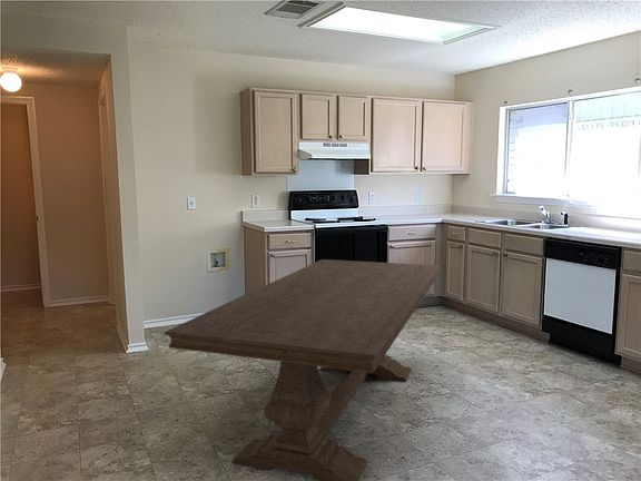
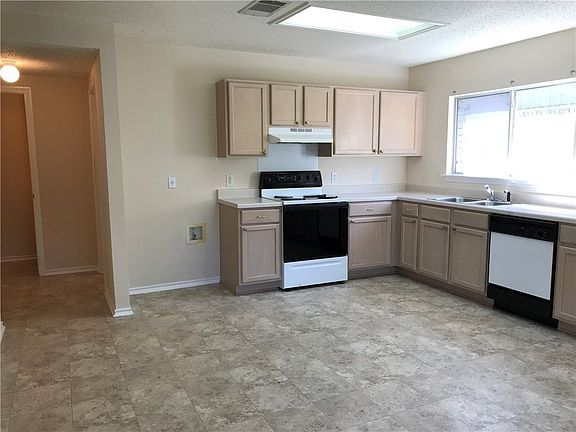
- dining table (338, 350)
